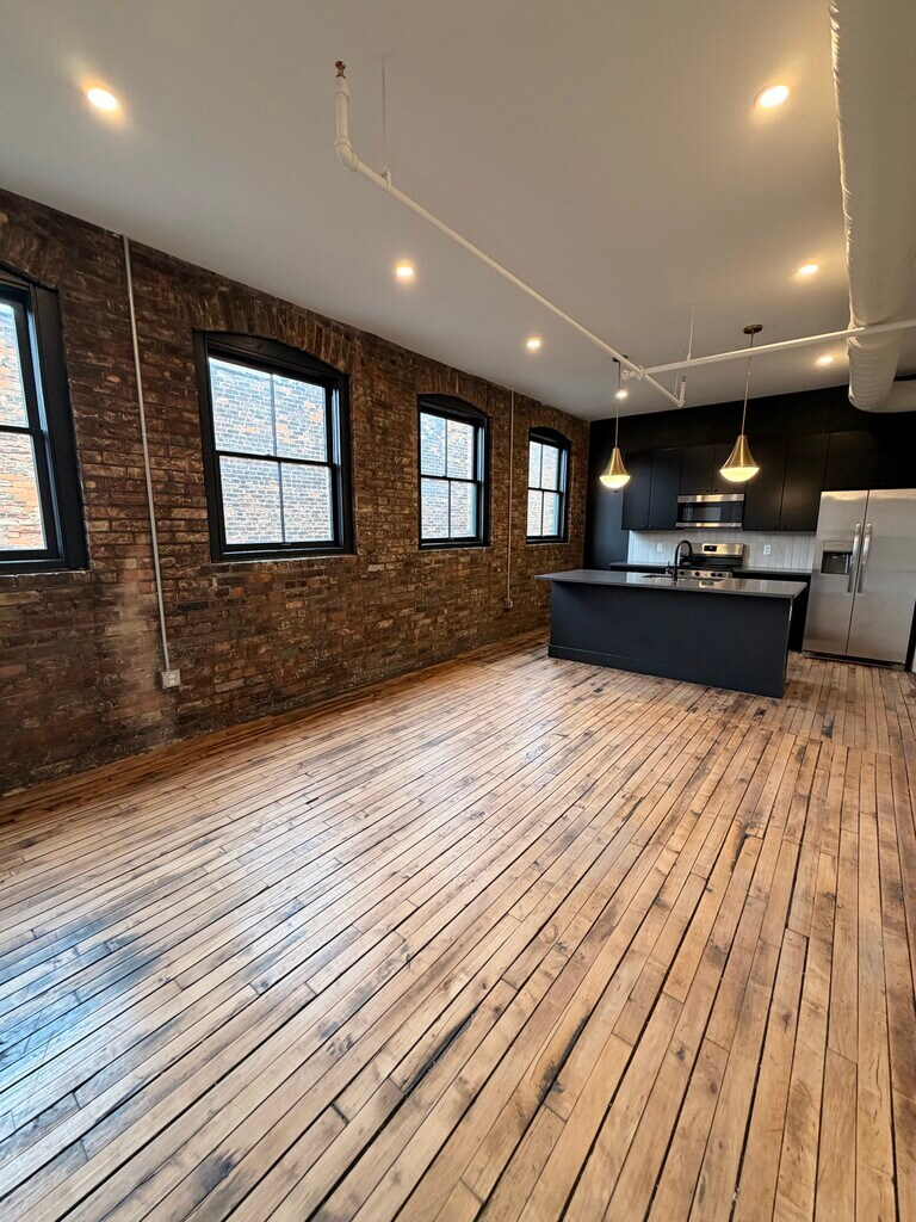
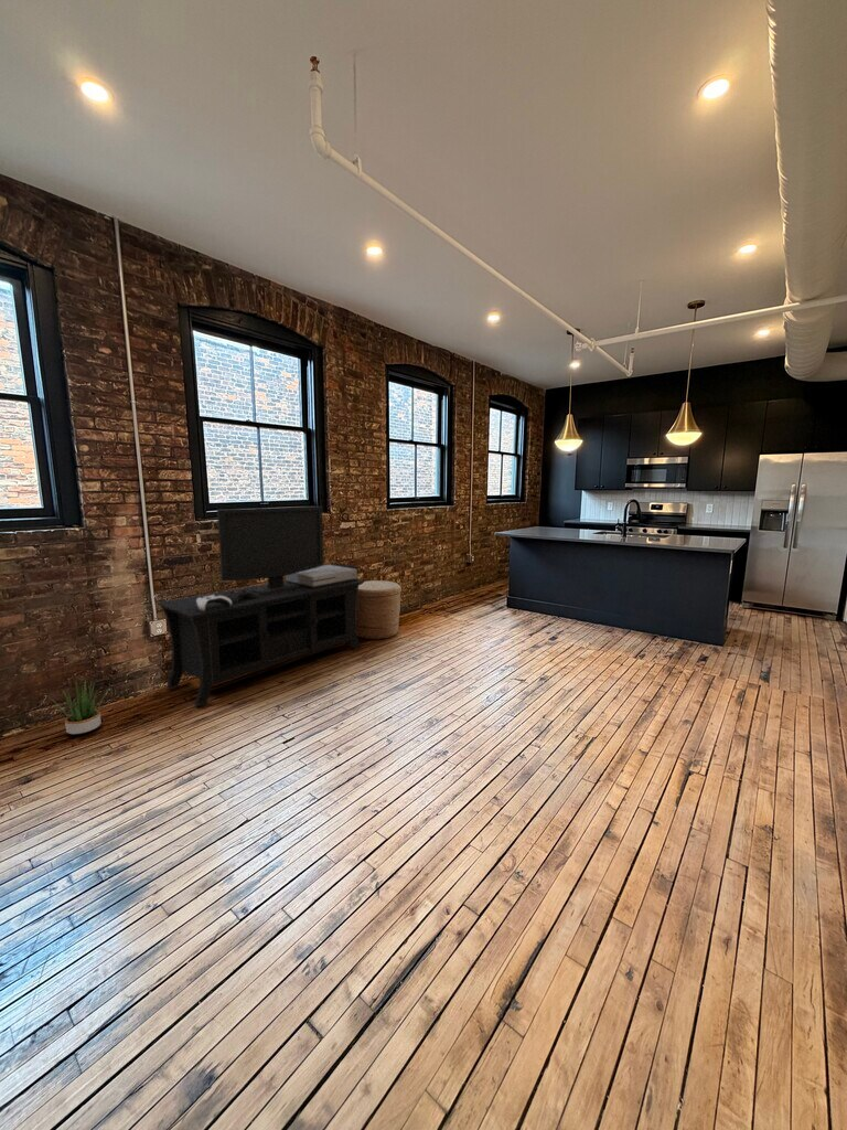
+ basket (374, 608)
+ potted plant (81, 706)
+ media console (272, 589)
